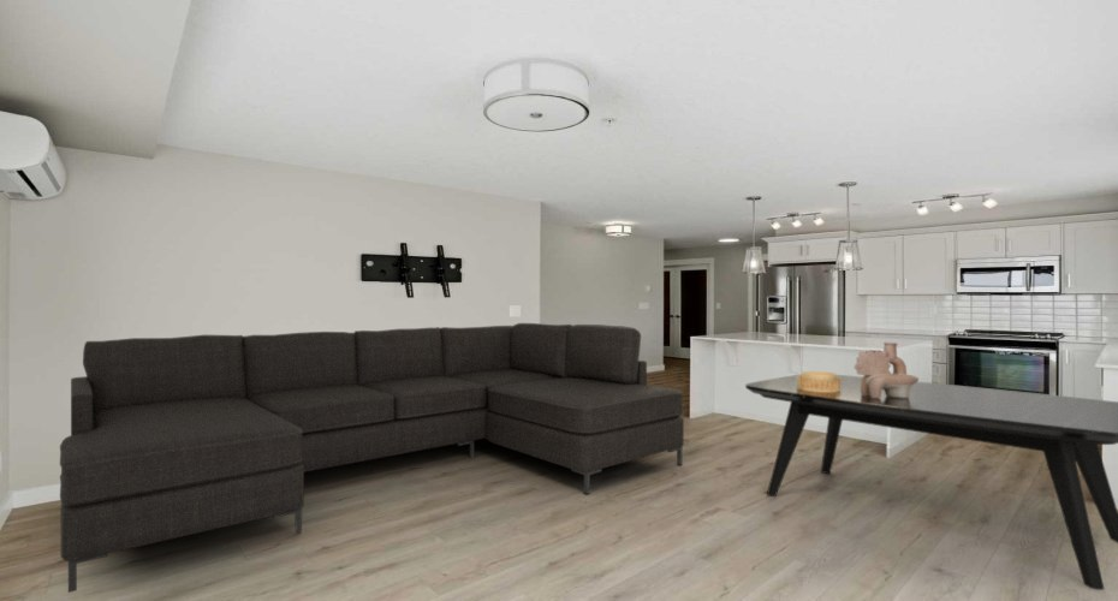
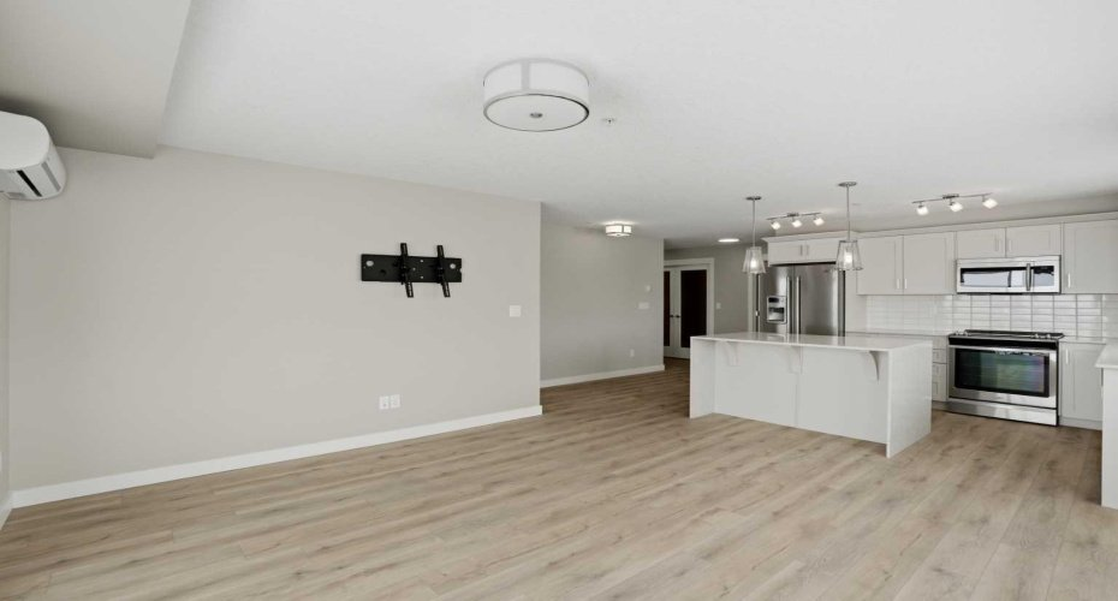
- architectural model (819, 380)
- sofa (402, 405)
- dining table (927, 433)
- decorative vase (886, 369)
